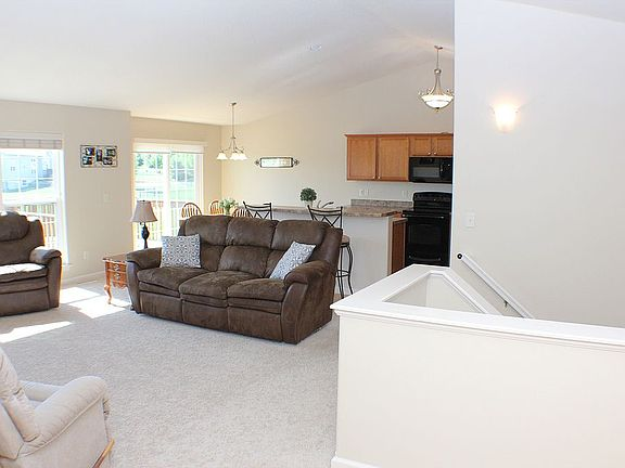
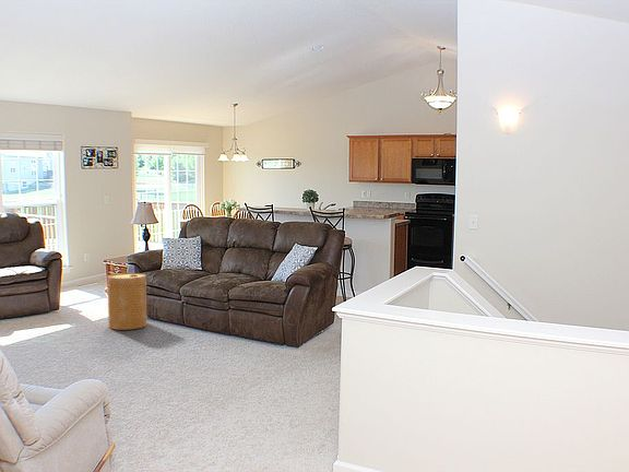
+ basket (127, 300)
